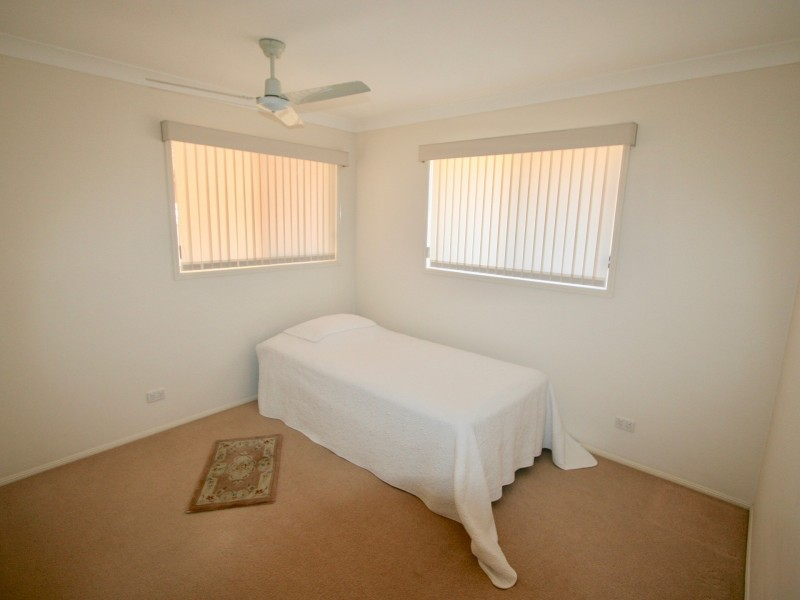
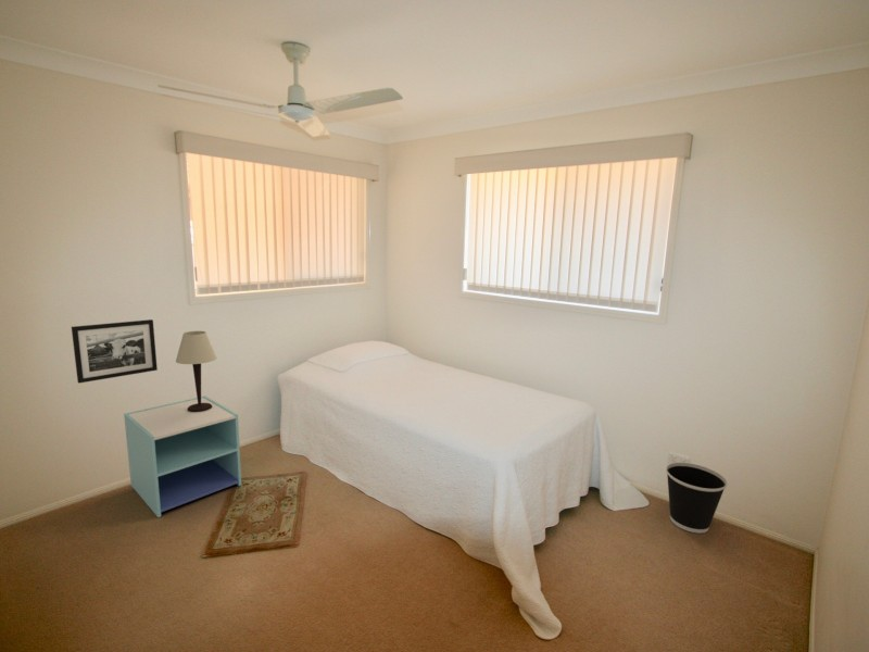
+ nightstand (184, 450)
+ picture frame (116, 349)
+ wastebasket (692, 499)
+ table lamp (197, 371)
